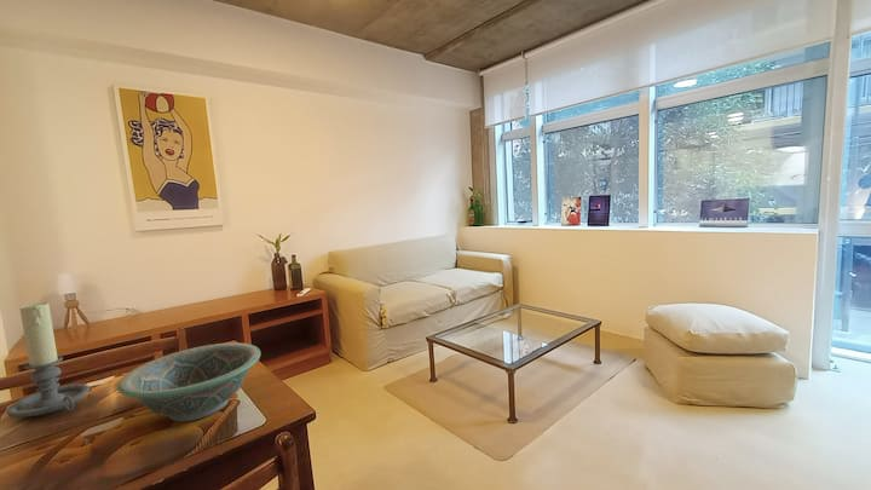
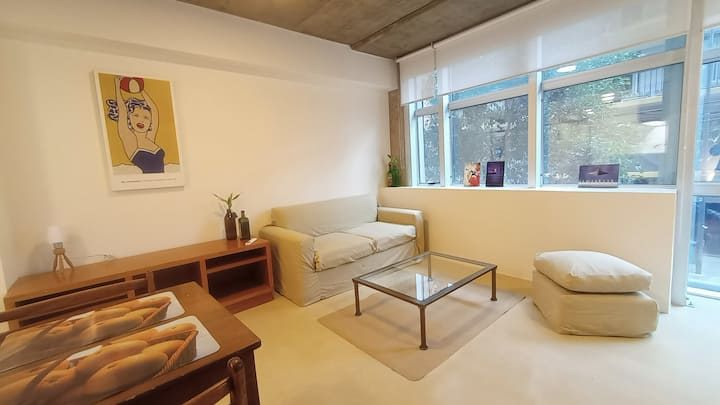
- candle holder (45, 356)
- decorative bowl (197, 386)
